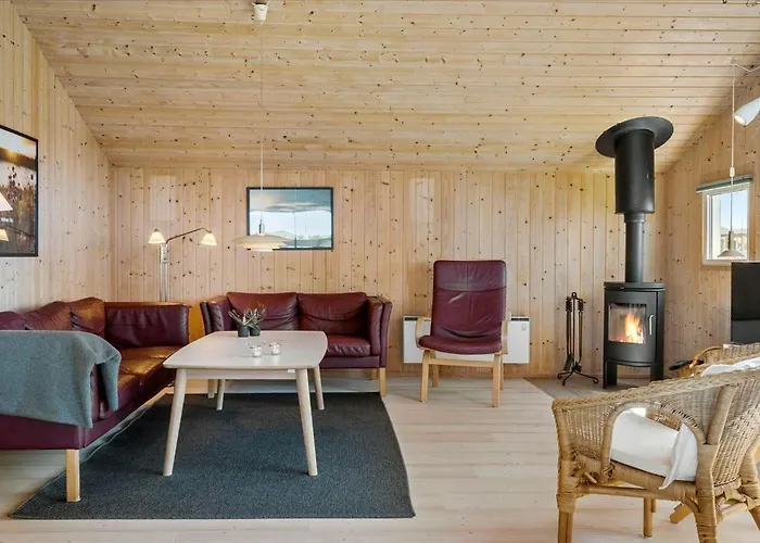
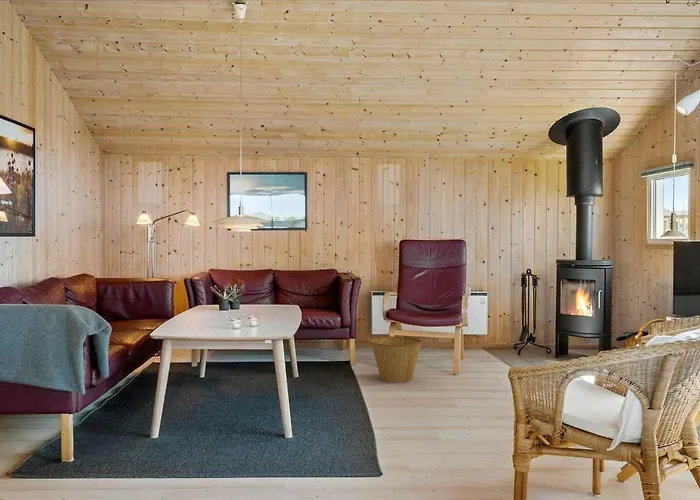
+ basket (395, 359)
